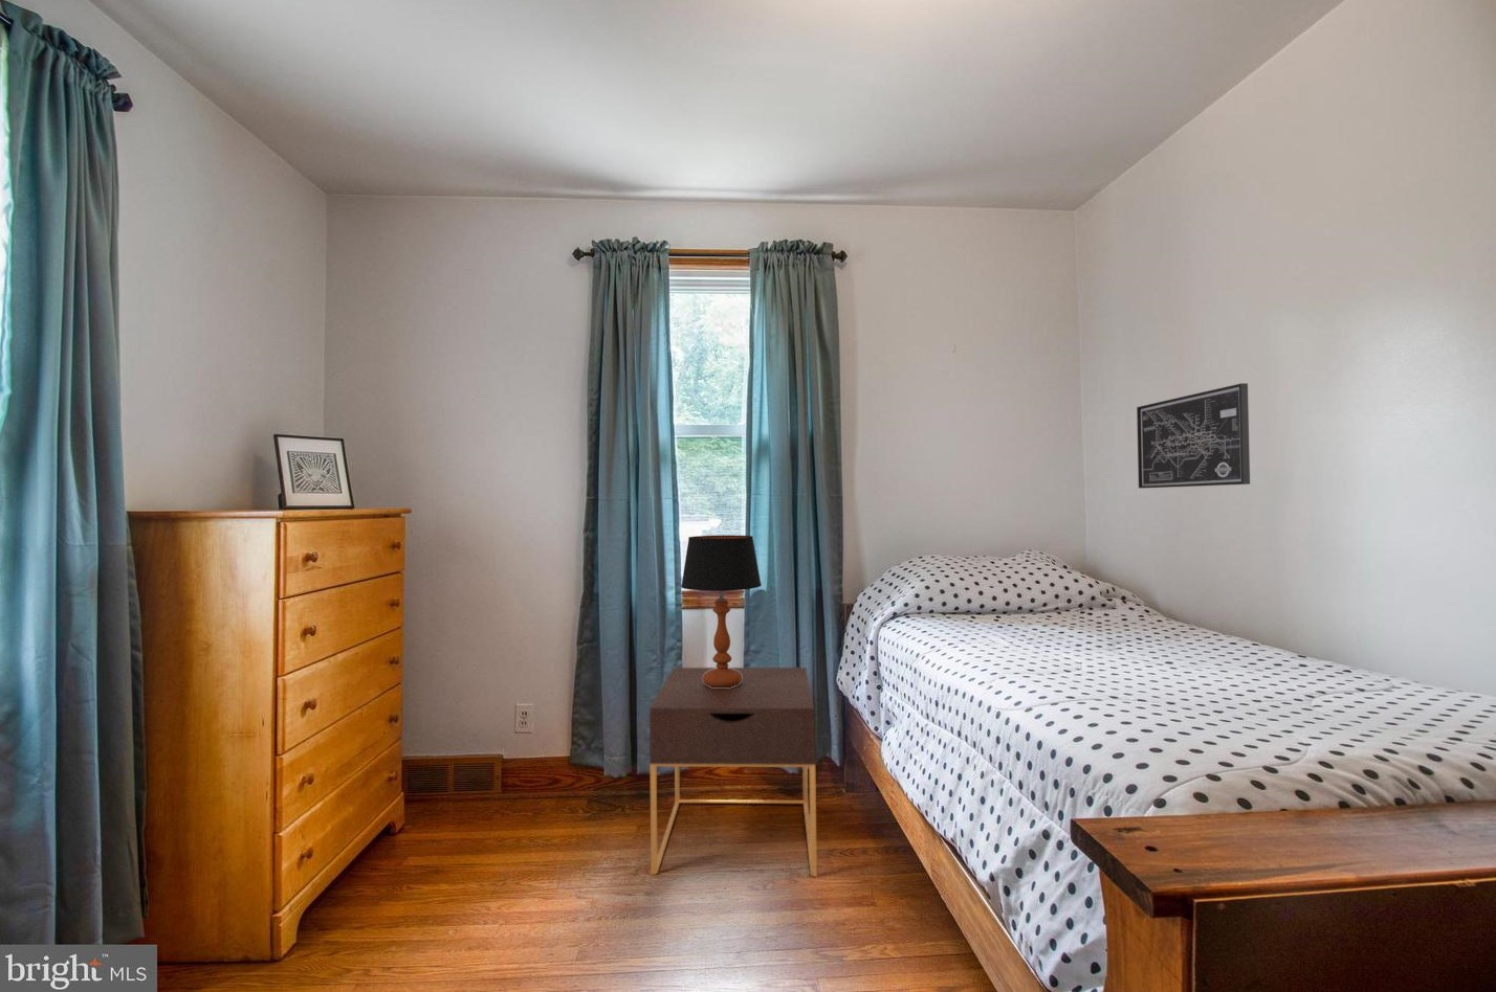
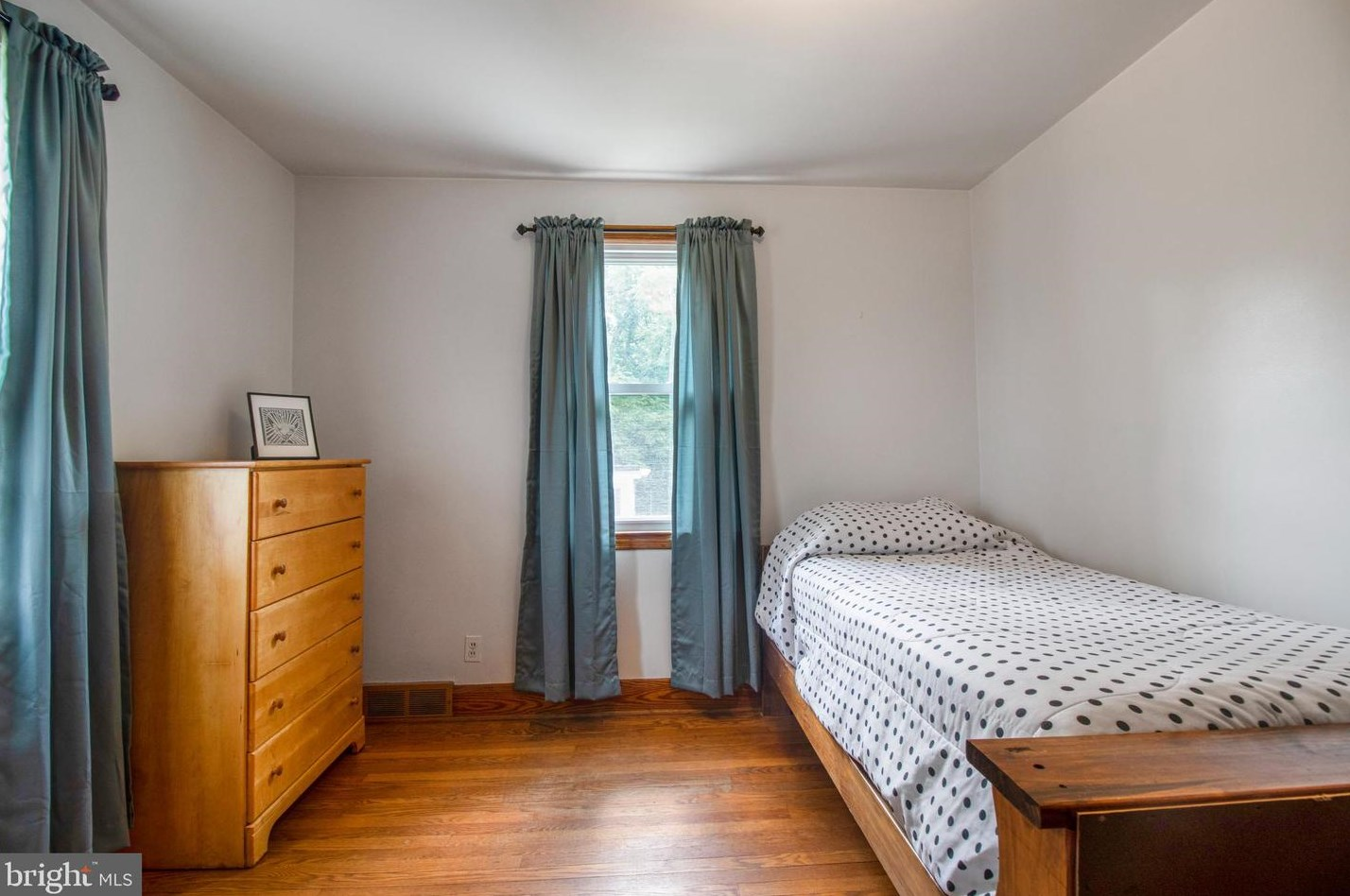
- wall art (1187, 441)
- table lamp (720, 609)
- nightstand (737, 760)
